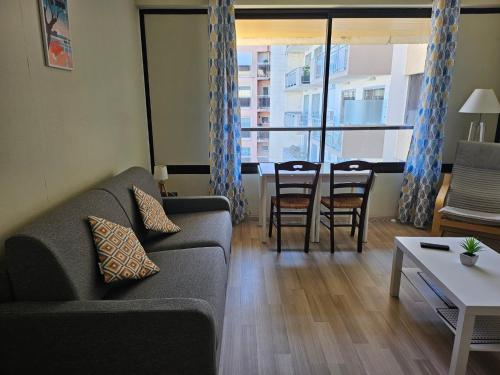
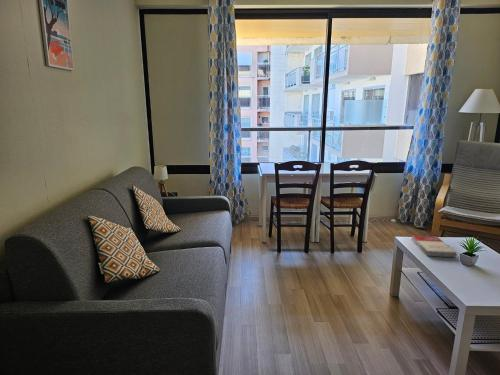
+ book (432, 245)
